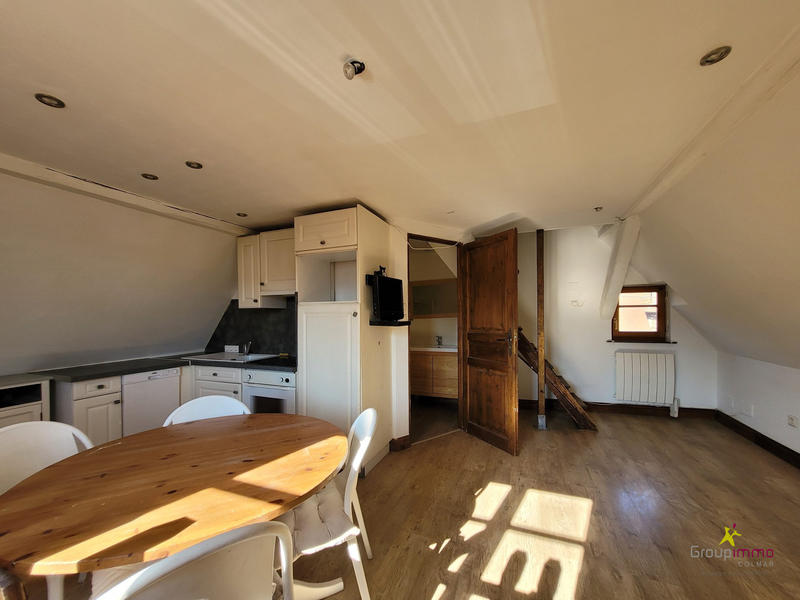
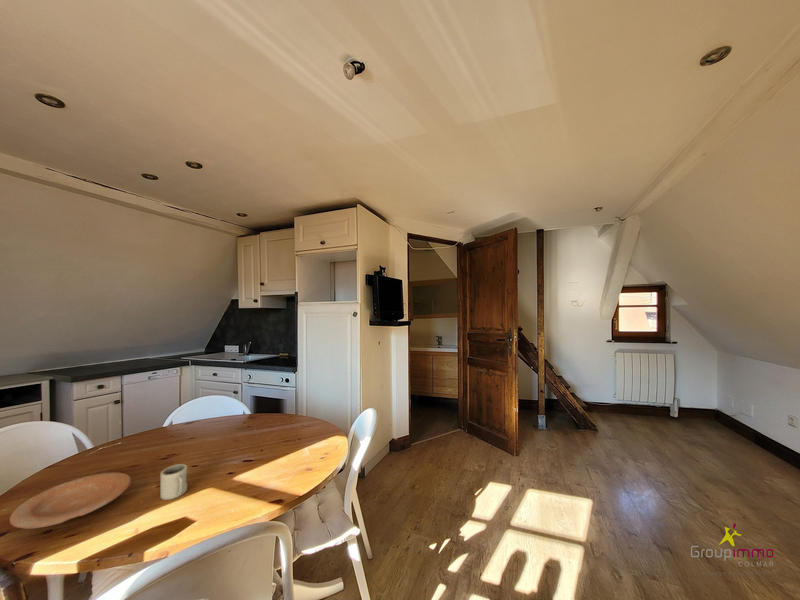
+ plate (76, 501)
+ cup (175, 482)
